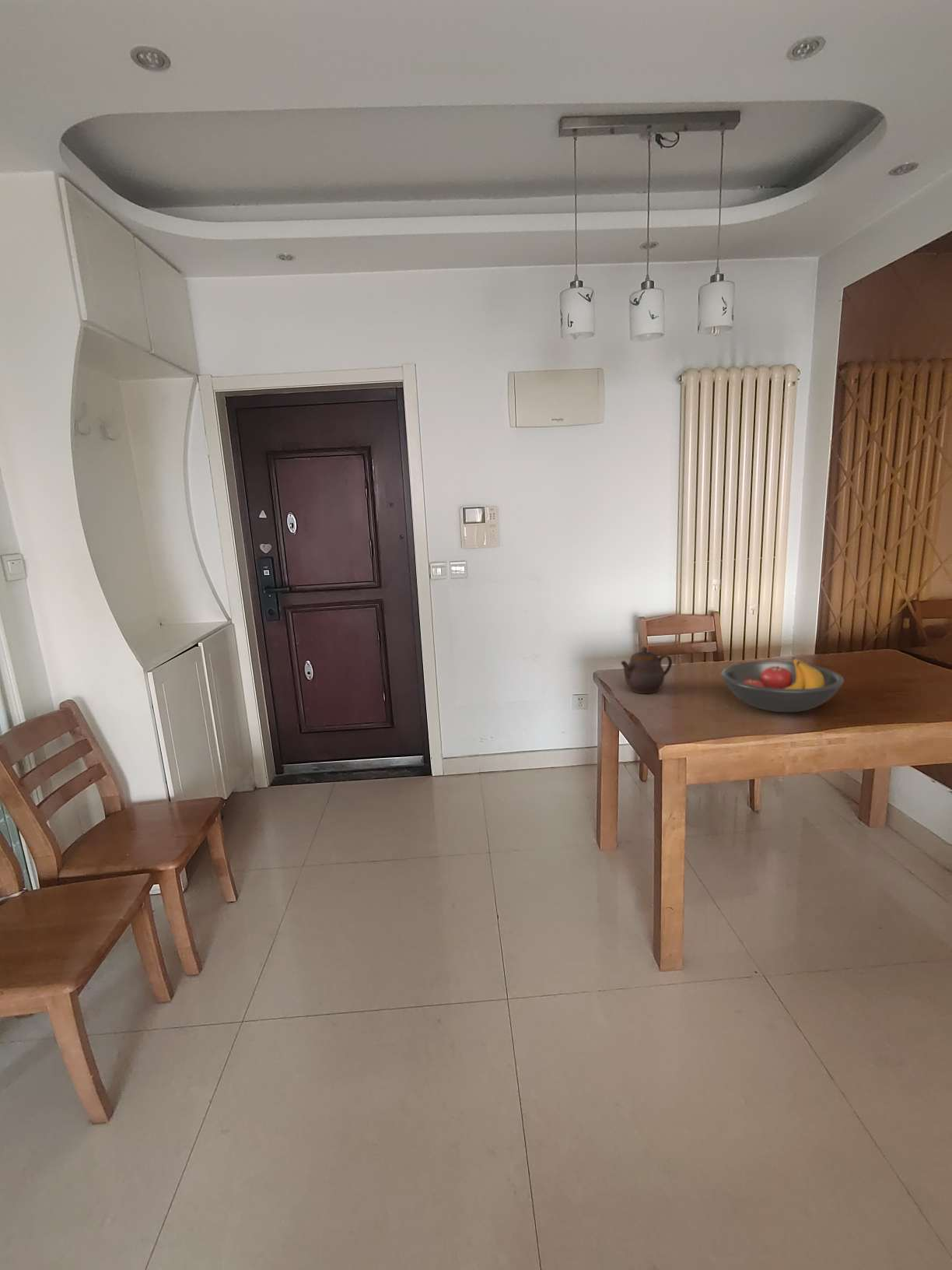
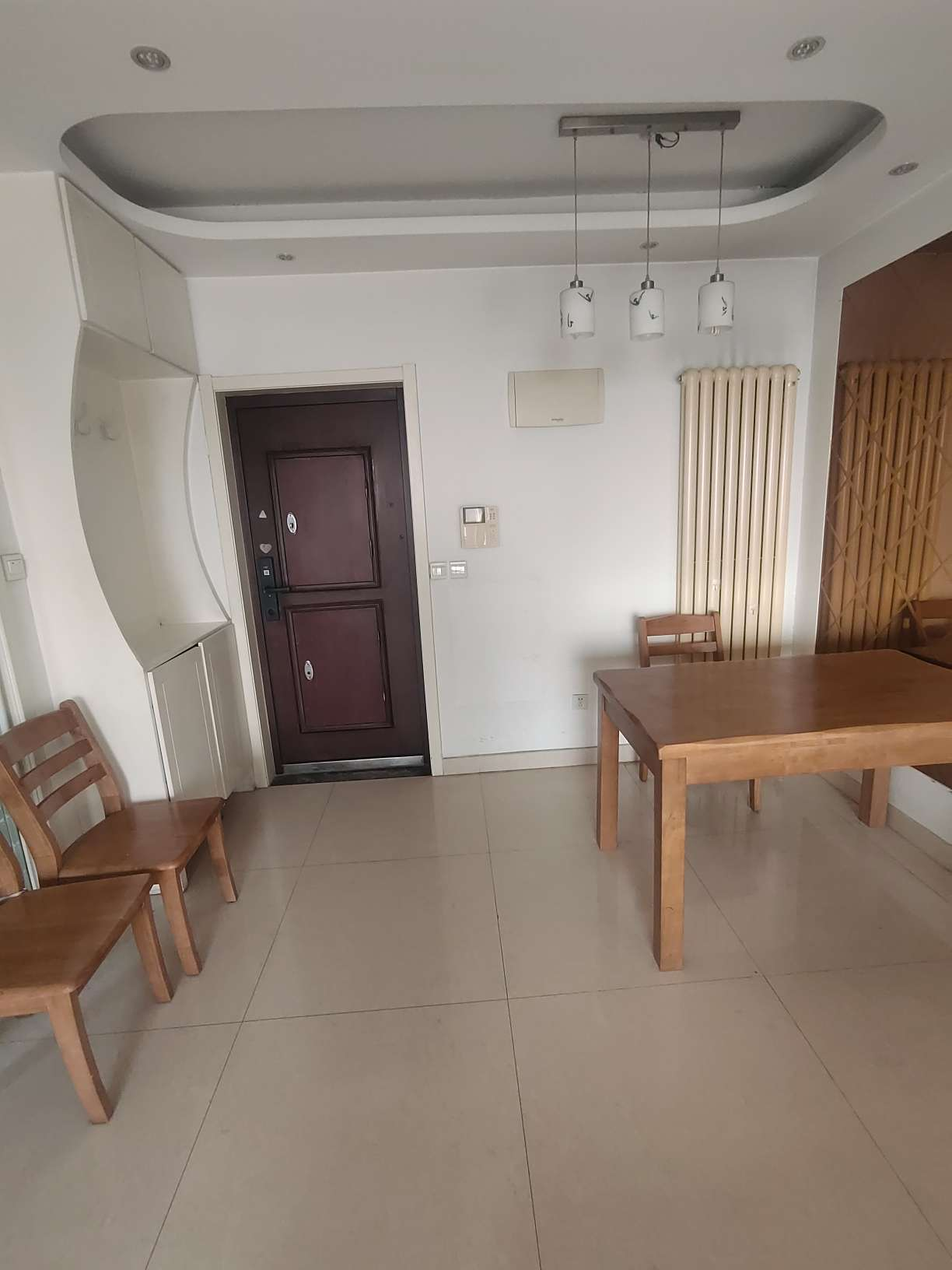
- teapot (646, 668)
- fruit bowl (779, 686)
